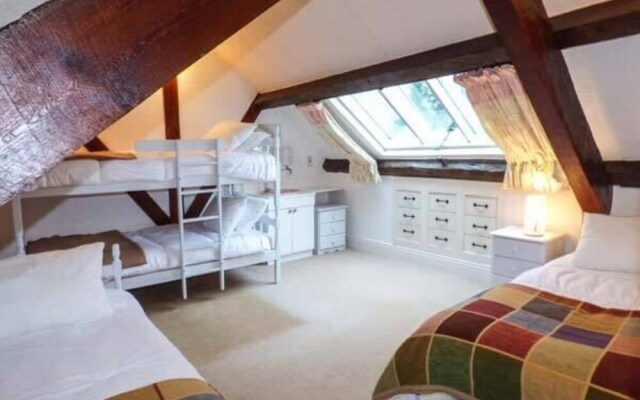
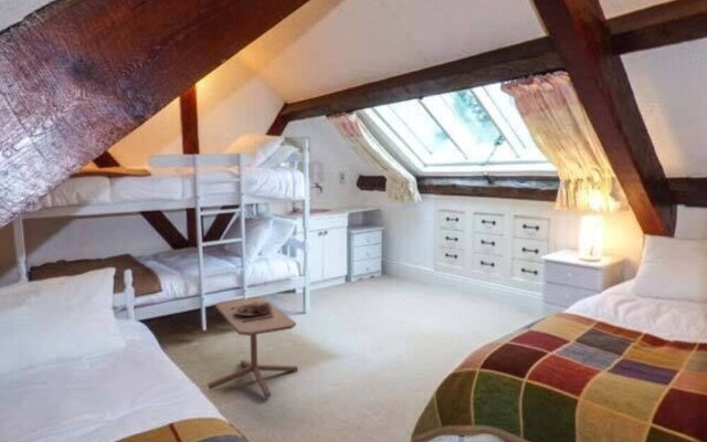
+ side table (253, 340)
